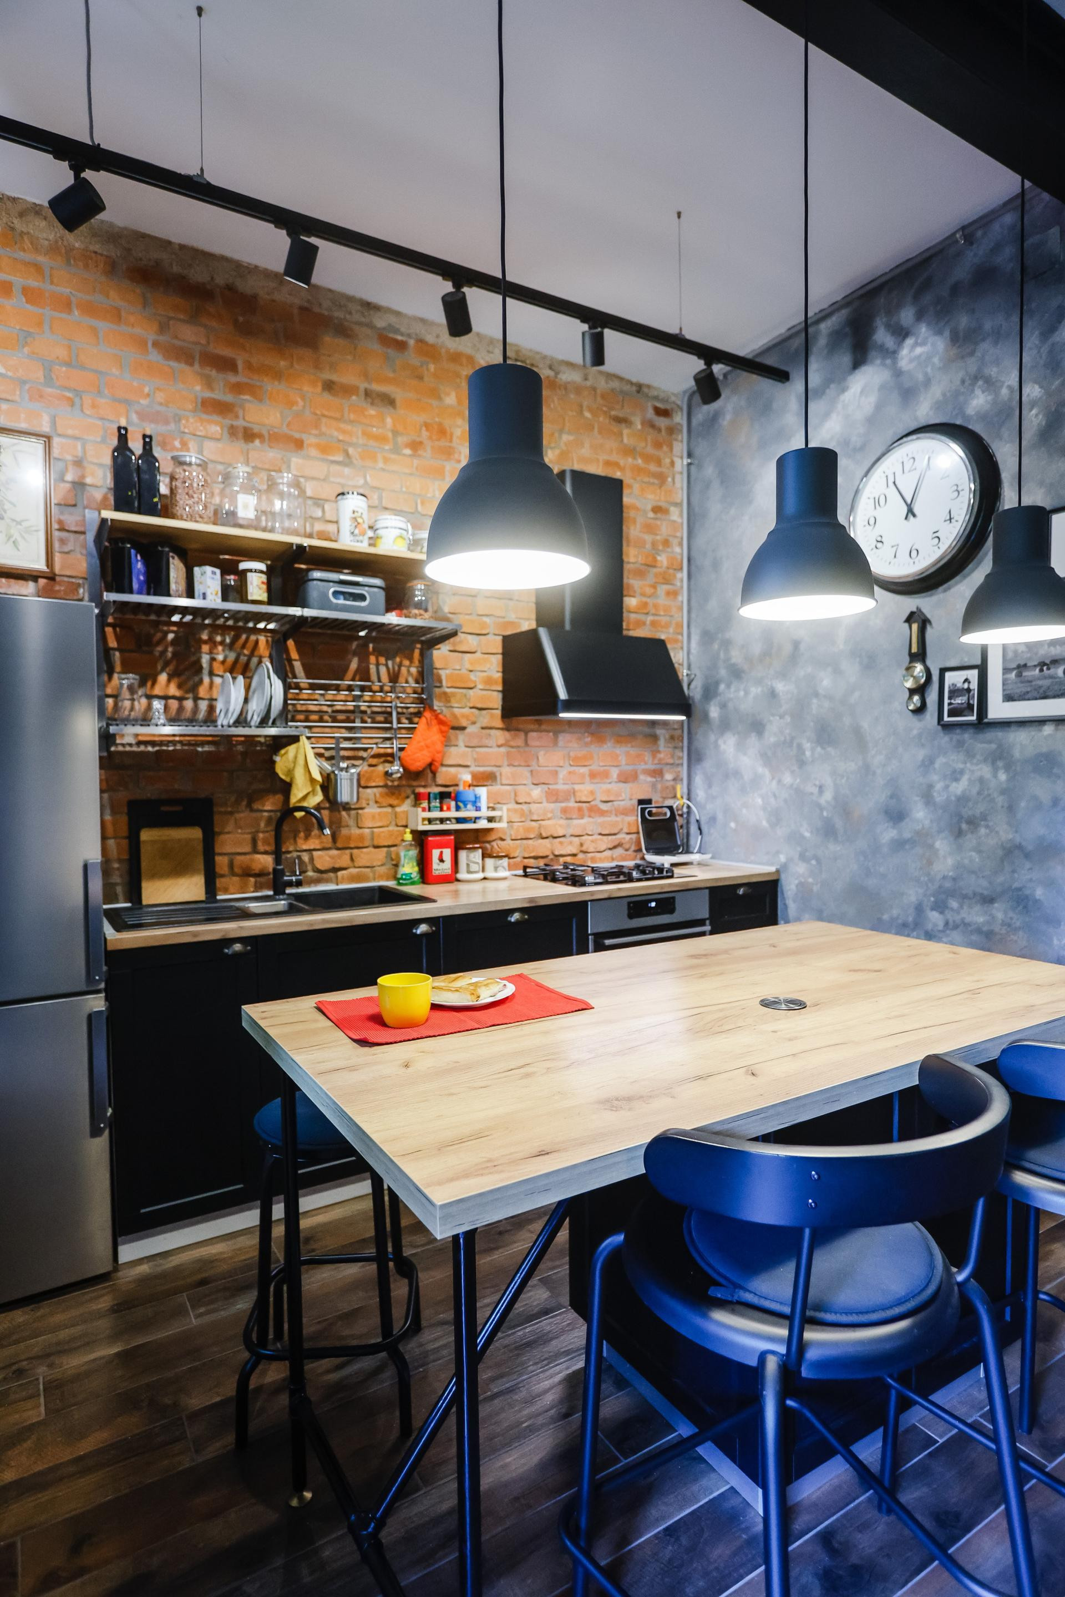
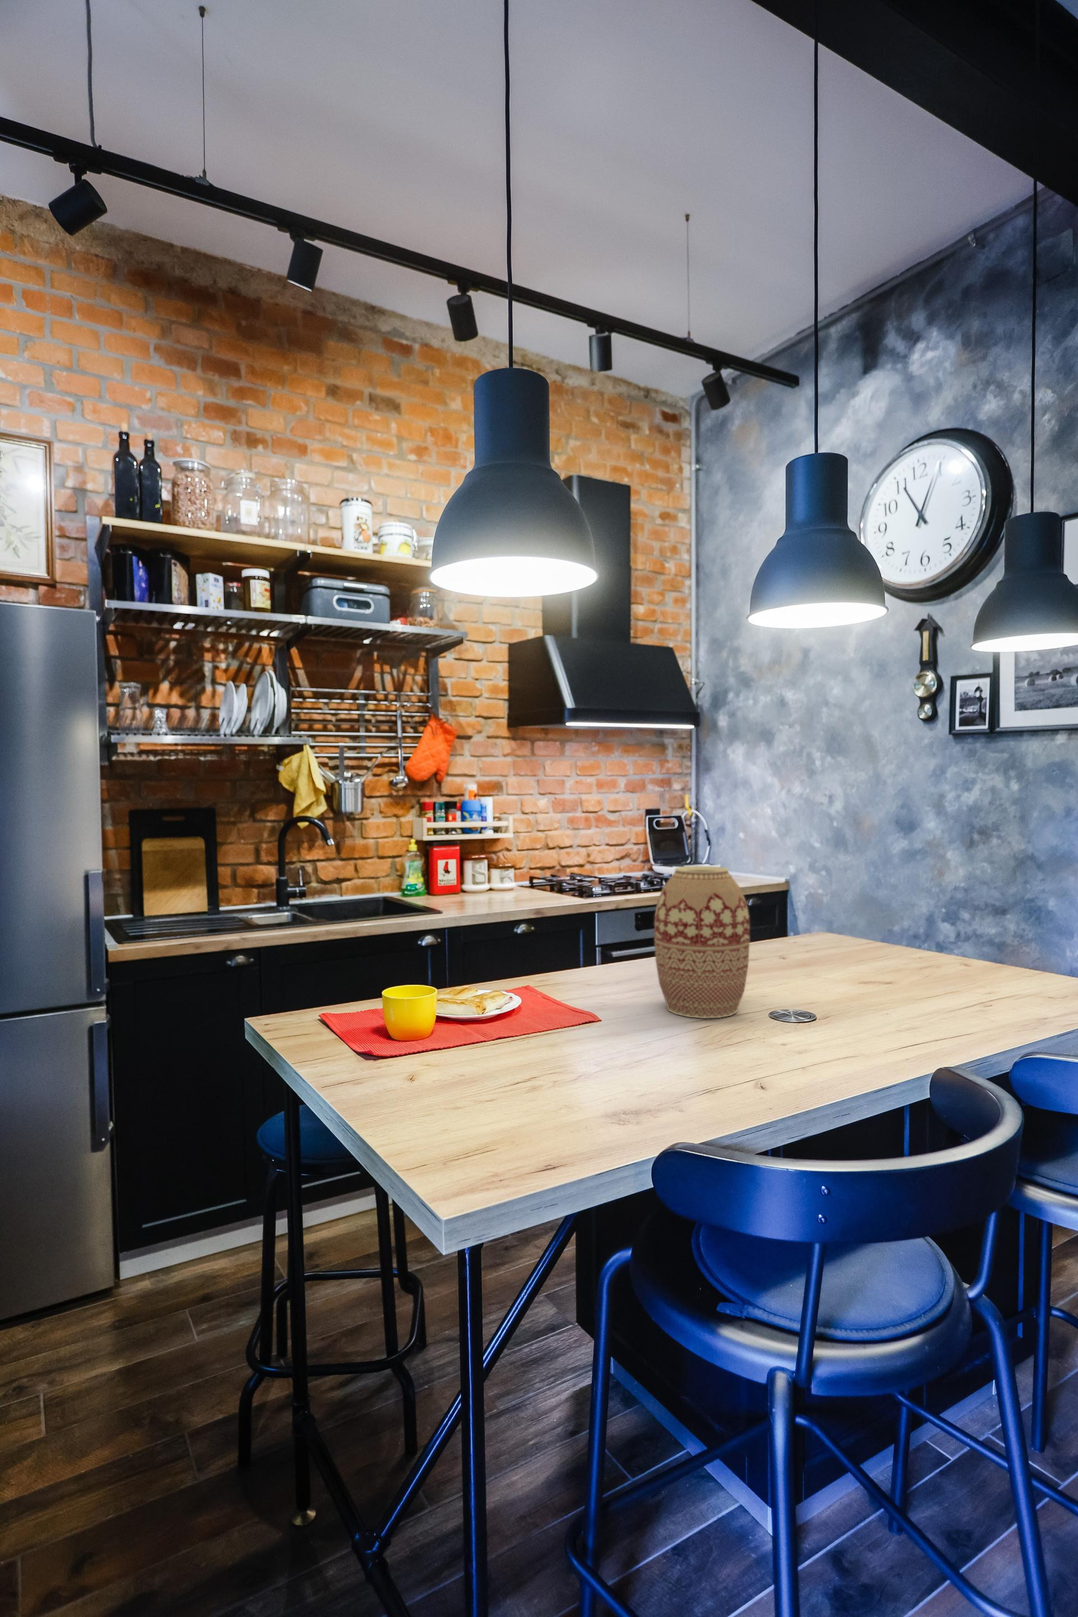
+ vase (701, 938)
